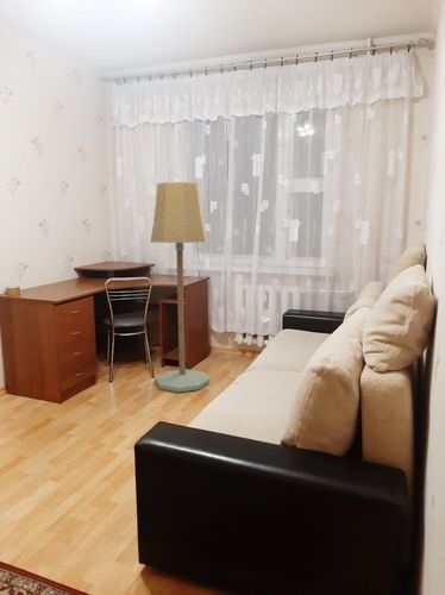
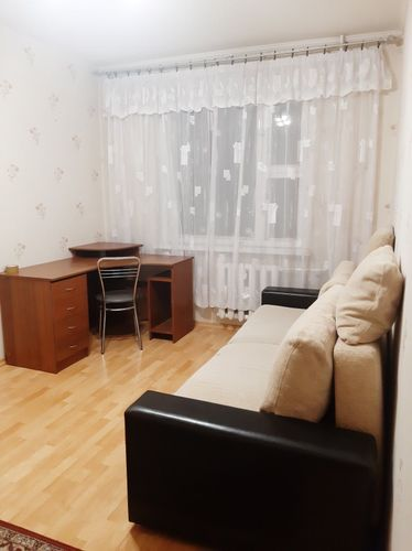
- floor lamp (180, 286)
